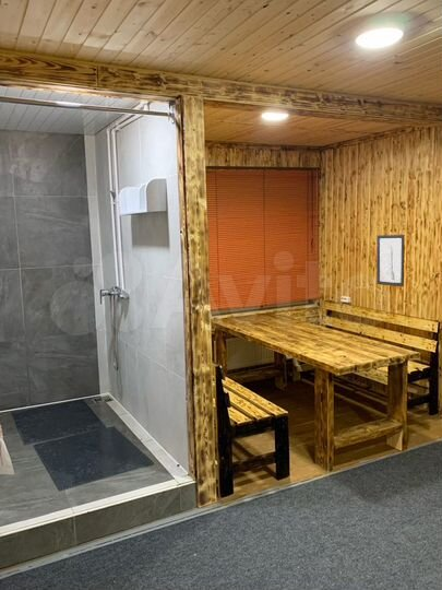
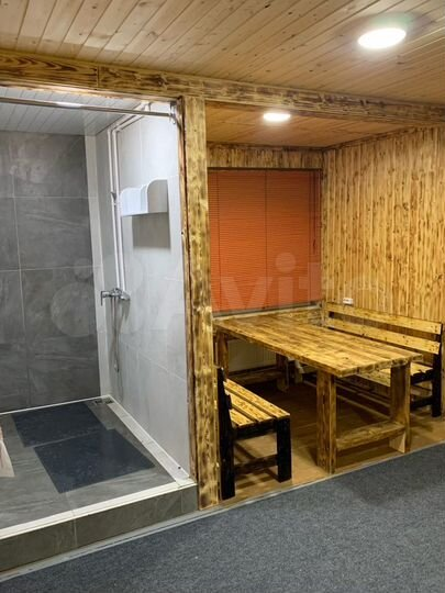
- wall art (390, 260)
